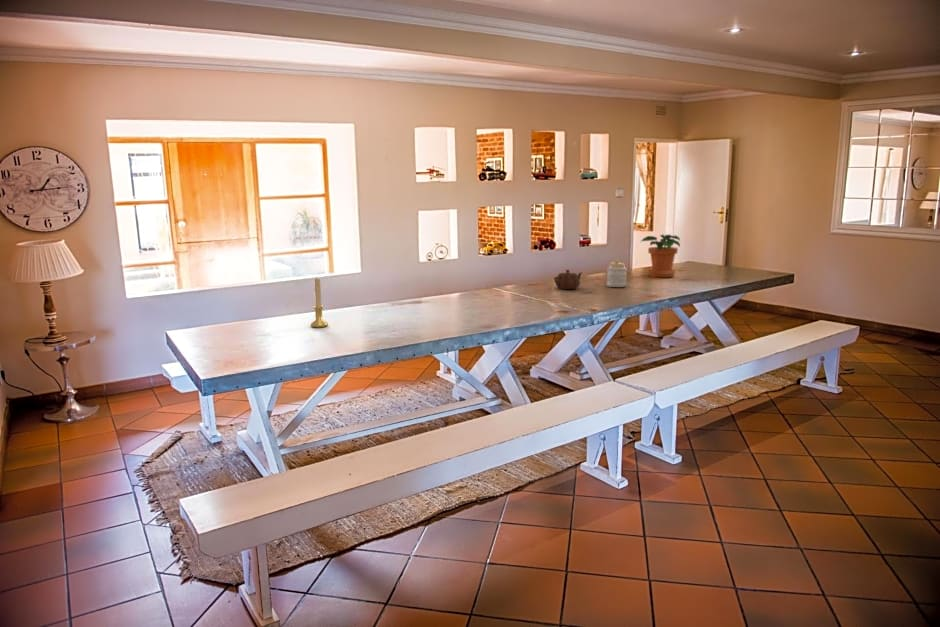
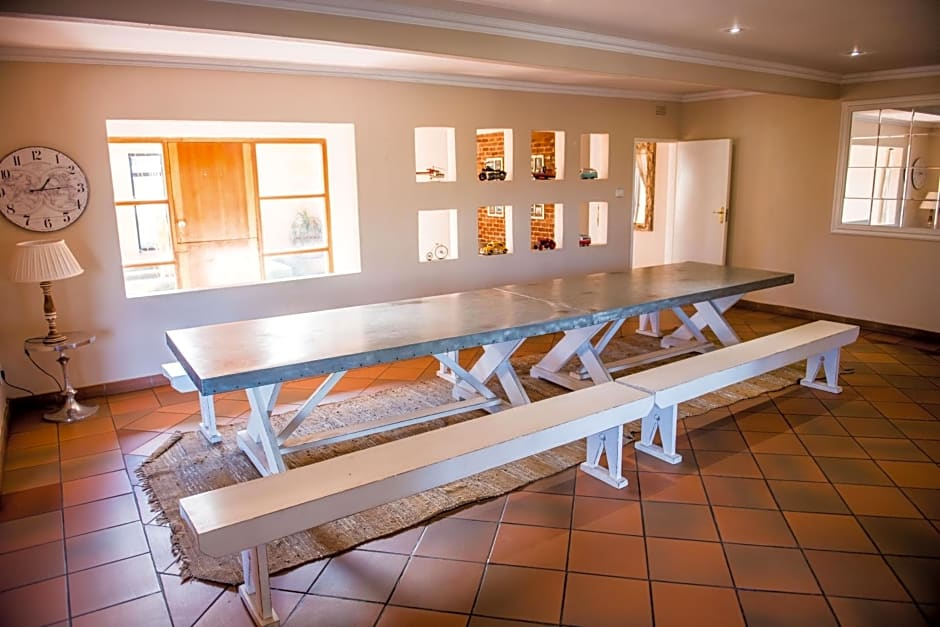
- candle holder (318, 301)
- teapot (568, 279)
- jar (616, 272)
- potted plant (661, 255)
